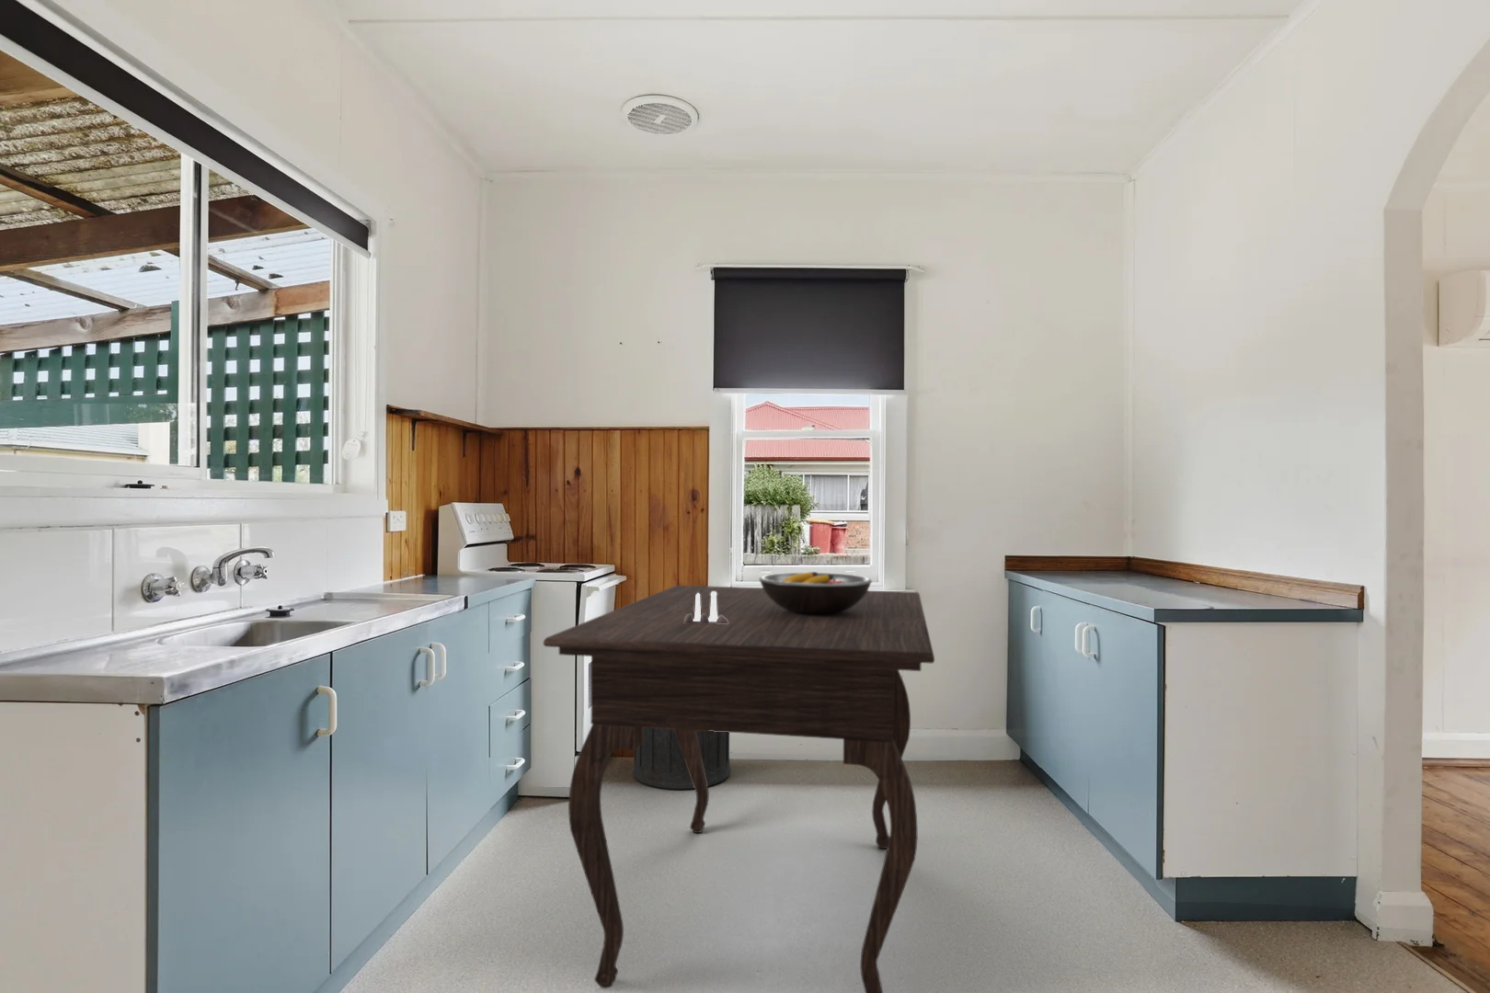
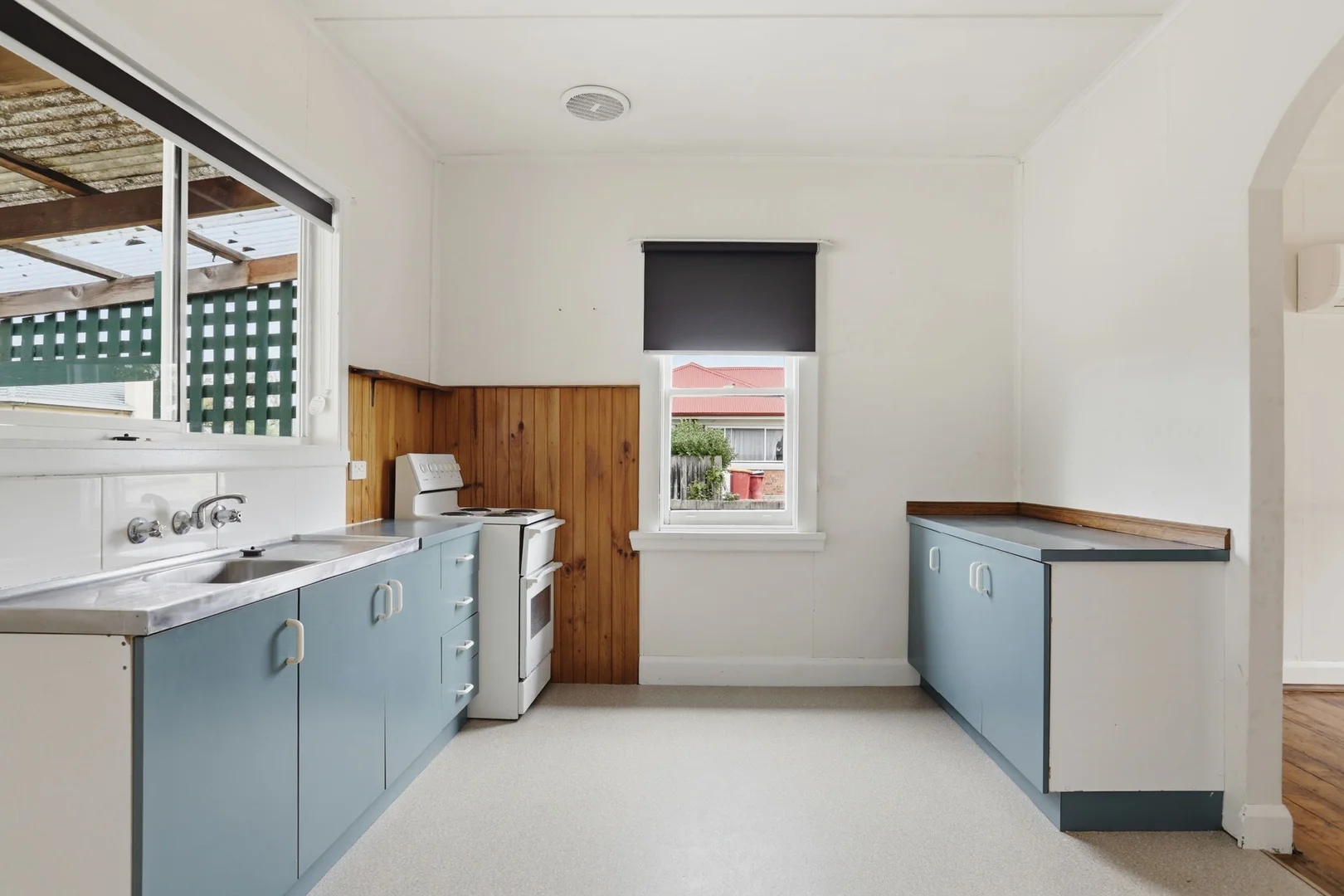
- salt and pepper shaker set (710, 607)
- dining table (775, 735)
- fruit bowl (815, 590)
- trash can (674, 729)
